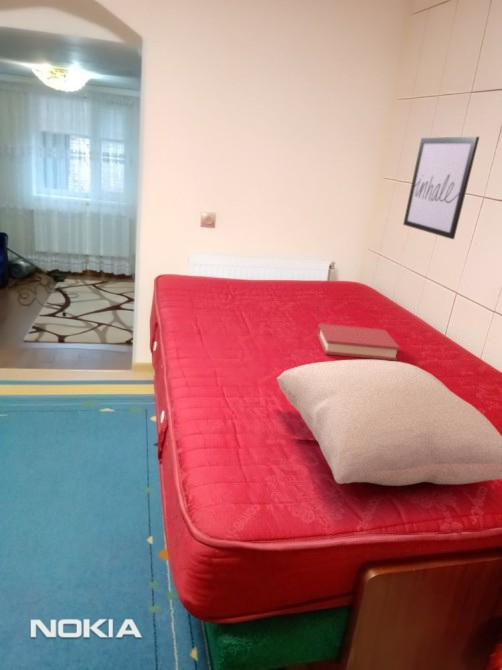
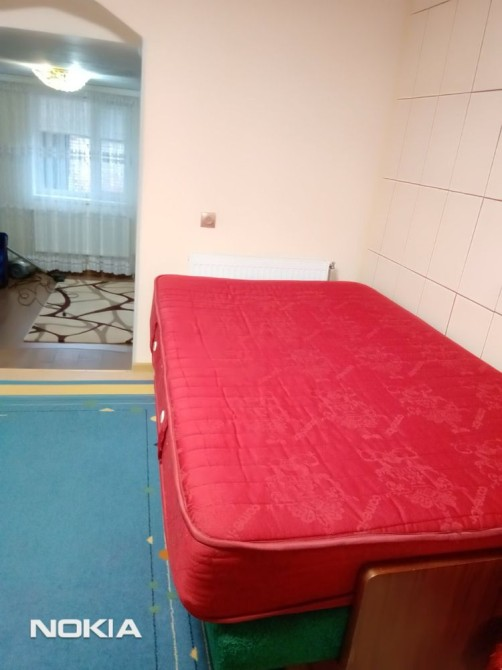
- pillow (386, 415)
- wall art (436, 185)
- hardback book (356, 341)
